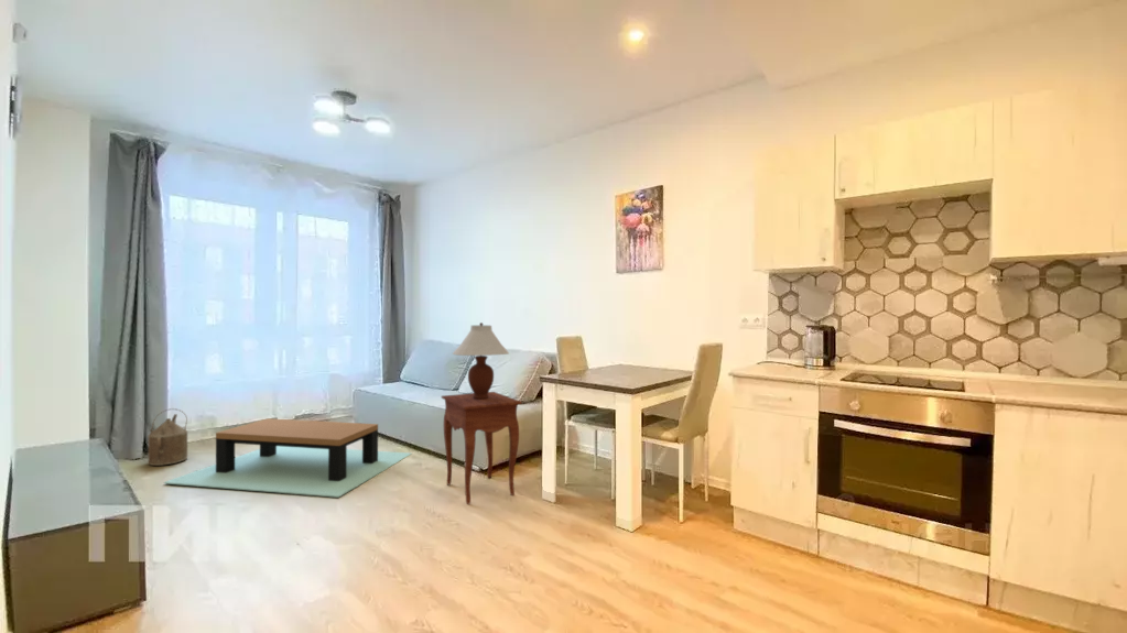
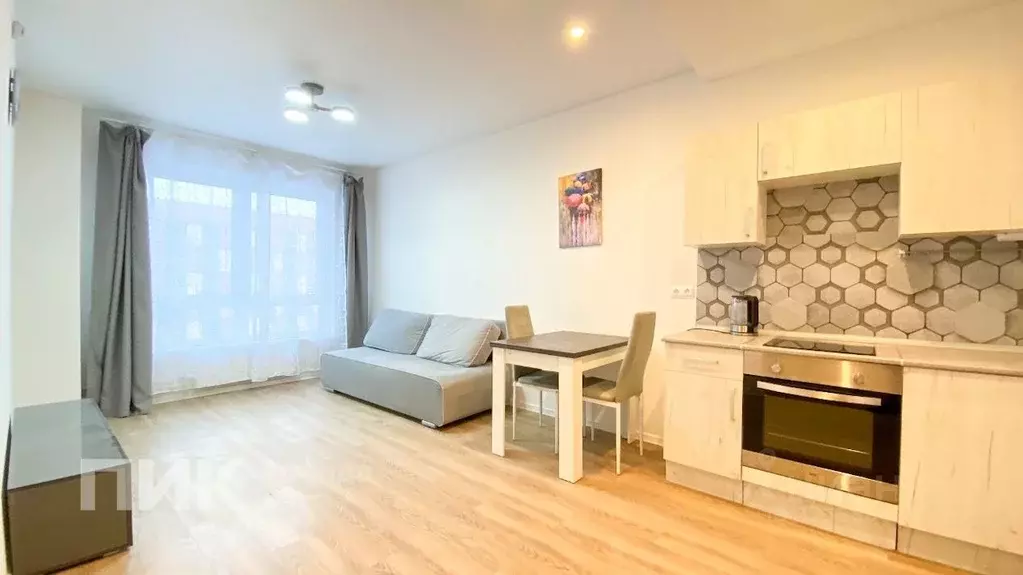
- table lamp (480, 360)
- coffee table (300, 447)
- watering can (167, 436)
- side table (475, 440)
